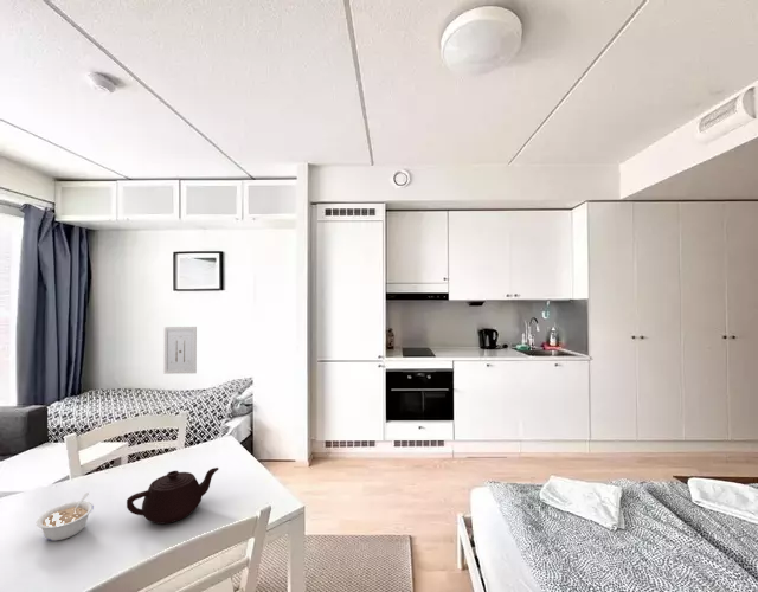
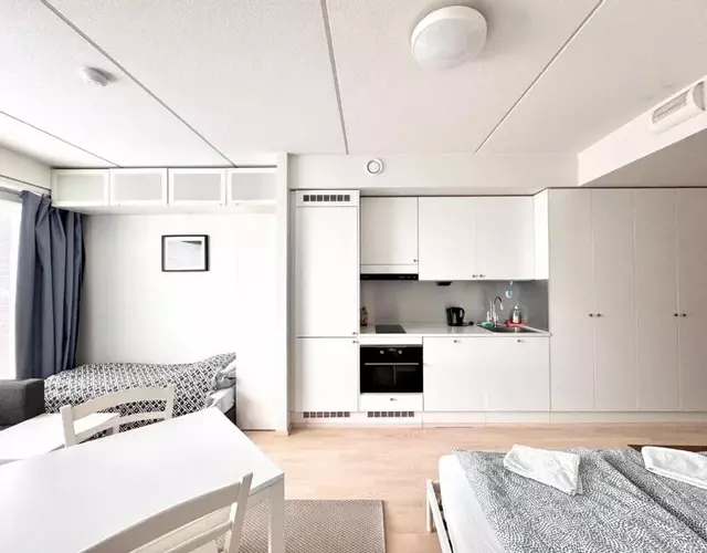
- legume (65, 519)
- teapot (175, 491)
- wall art (180, 349)
